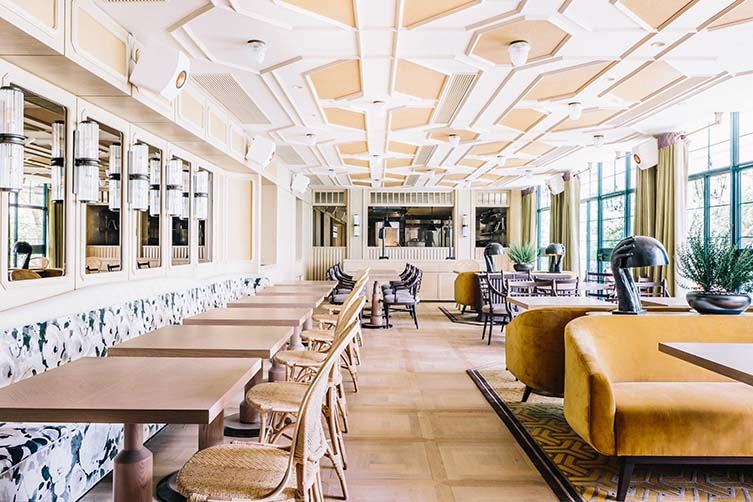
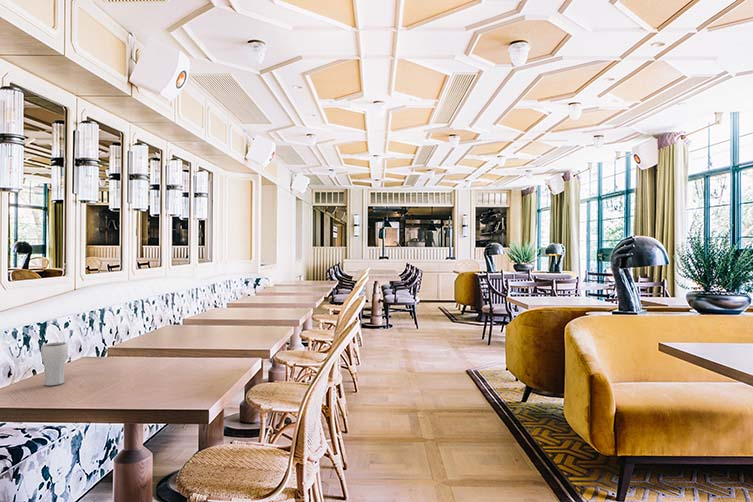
+ drinking glass (54, 364)
